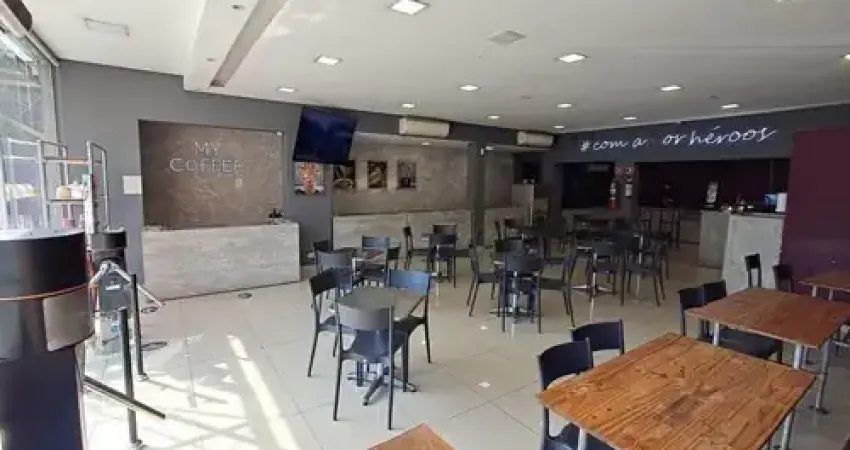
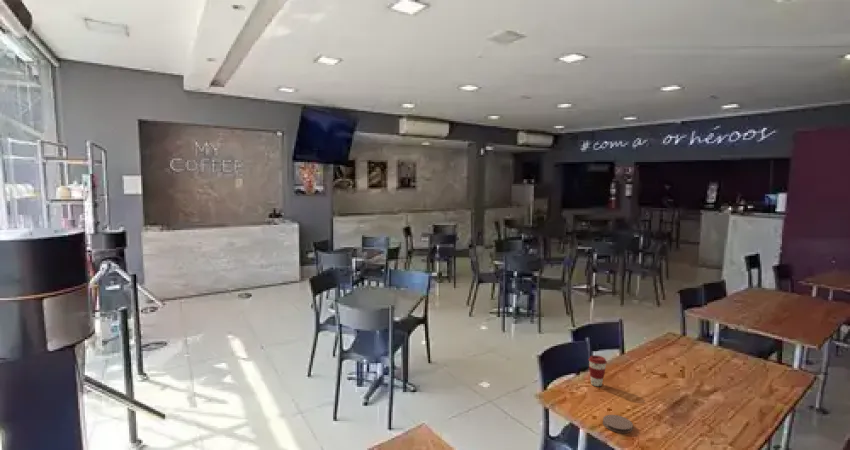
+ coaster (617, 423)
+ coffee cup (597, 370)
